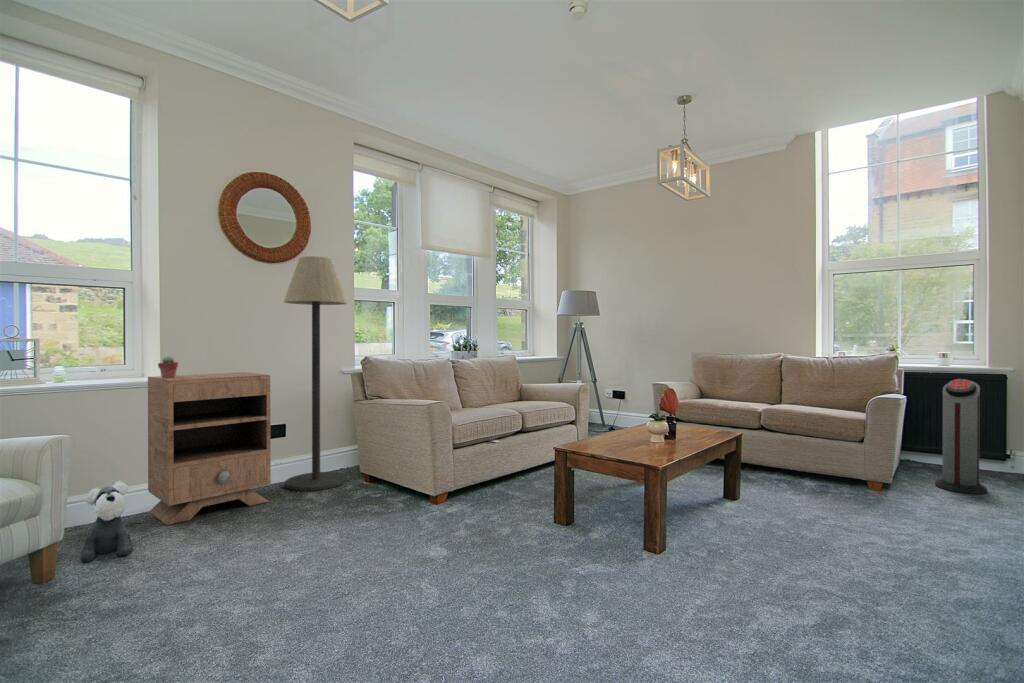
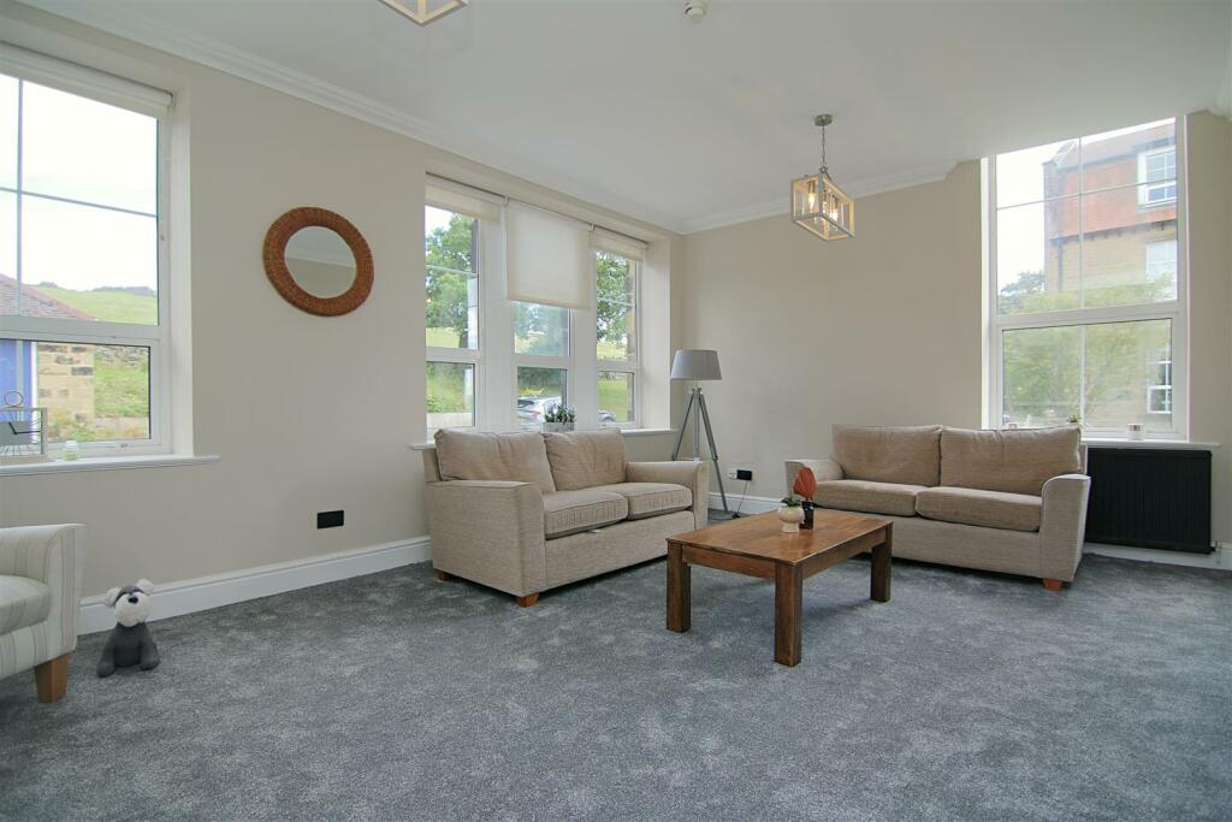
- nightstand (211, 441)
- potted succulent (168, 366)
- floor lamp (316, 370)
- air purifier (960, 433)
